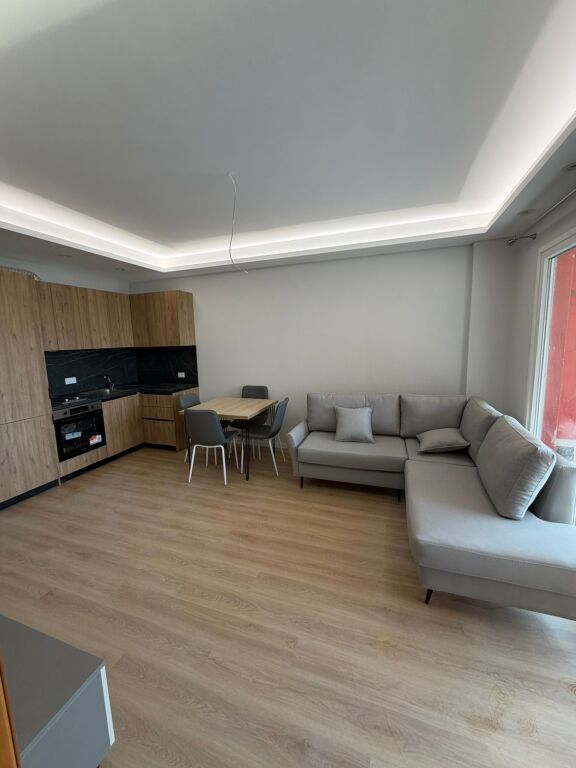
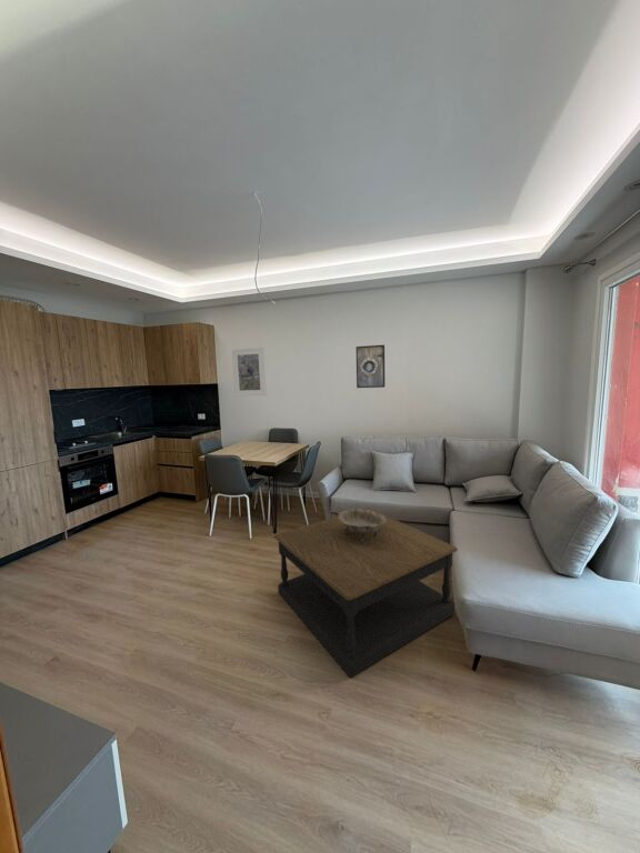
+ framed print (370, 367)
+ coffee table (360, 572)
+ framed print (249, 372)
+ decorative bowl (361, 524)
